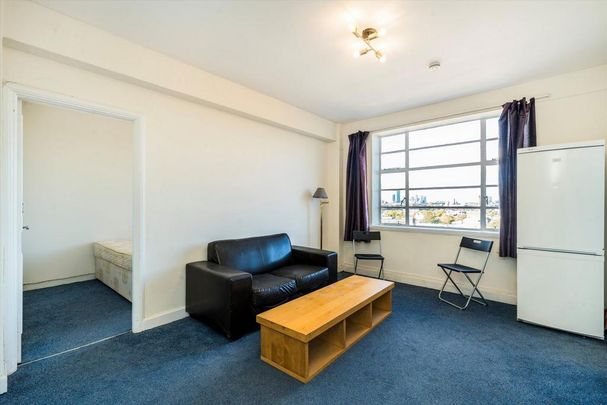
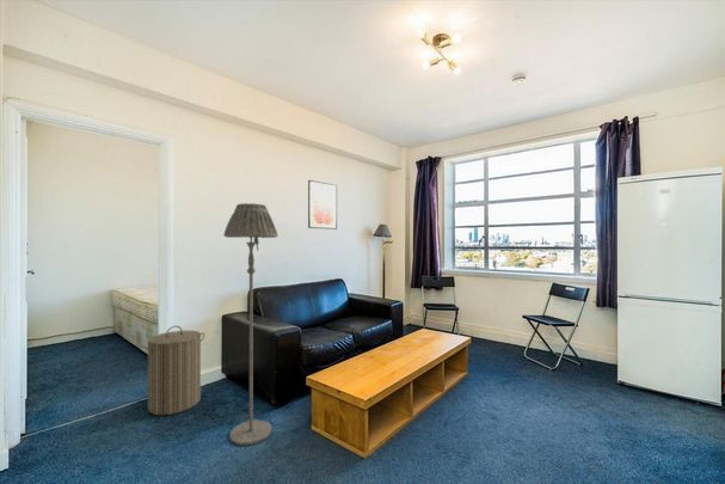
+ floor lamp (251, 318)
+ laundry hamper (174, 364)
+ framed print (322, 206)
